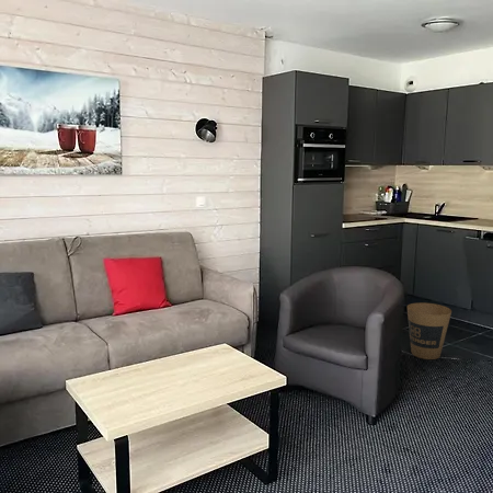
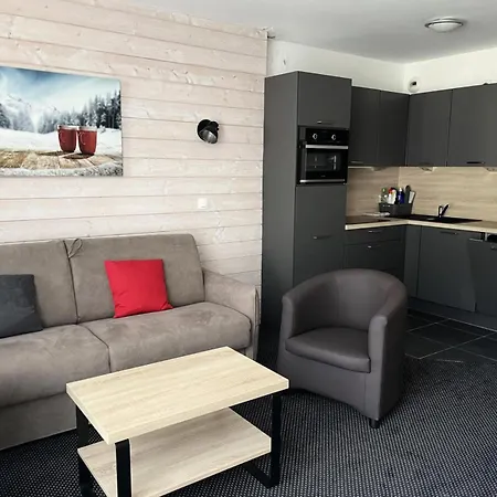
- trash can (427, 331)
